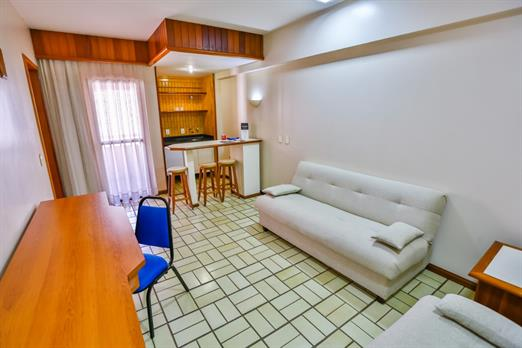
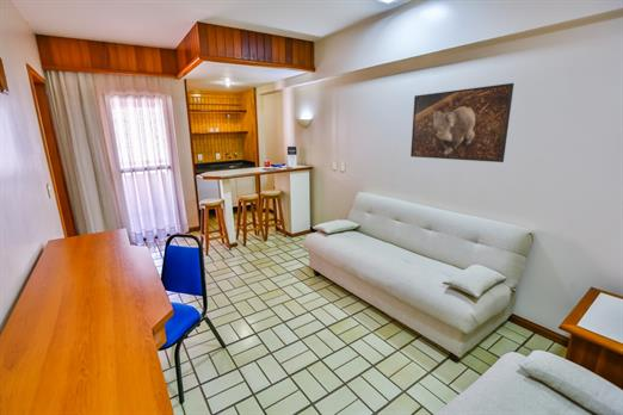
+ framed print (454, 125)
